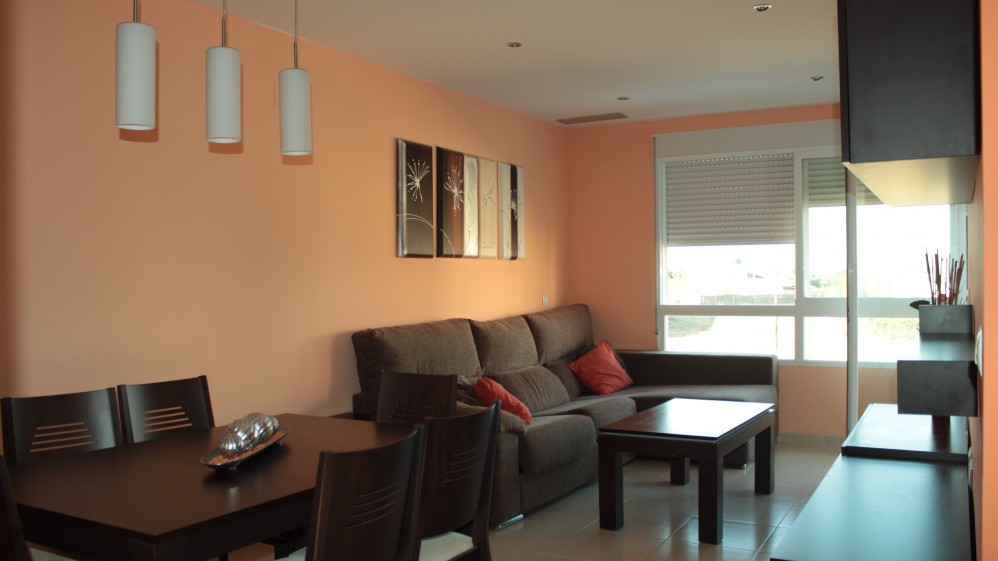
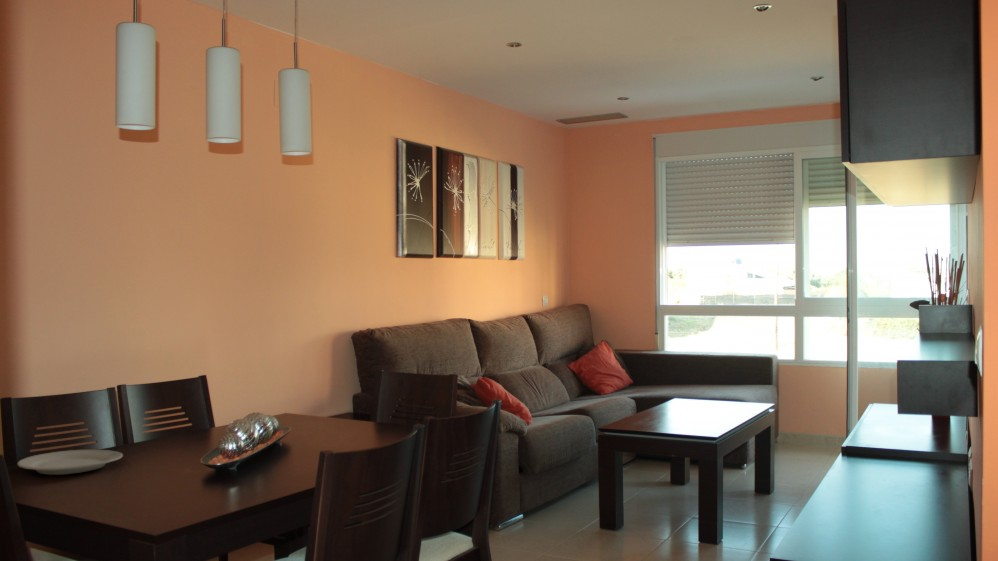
+ chinaware (71, 462)
